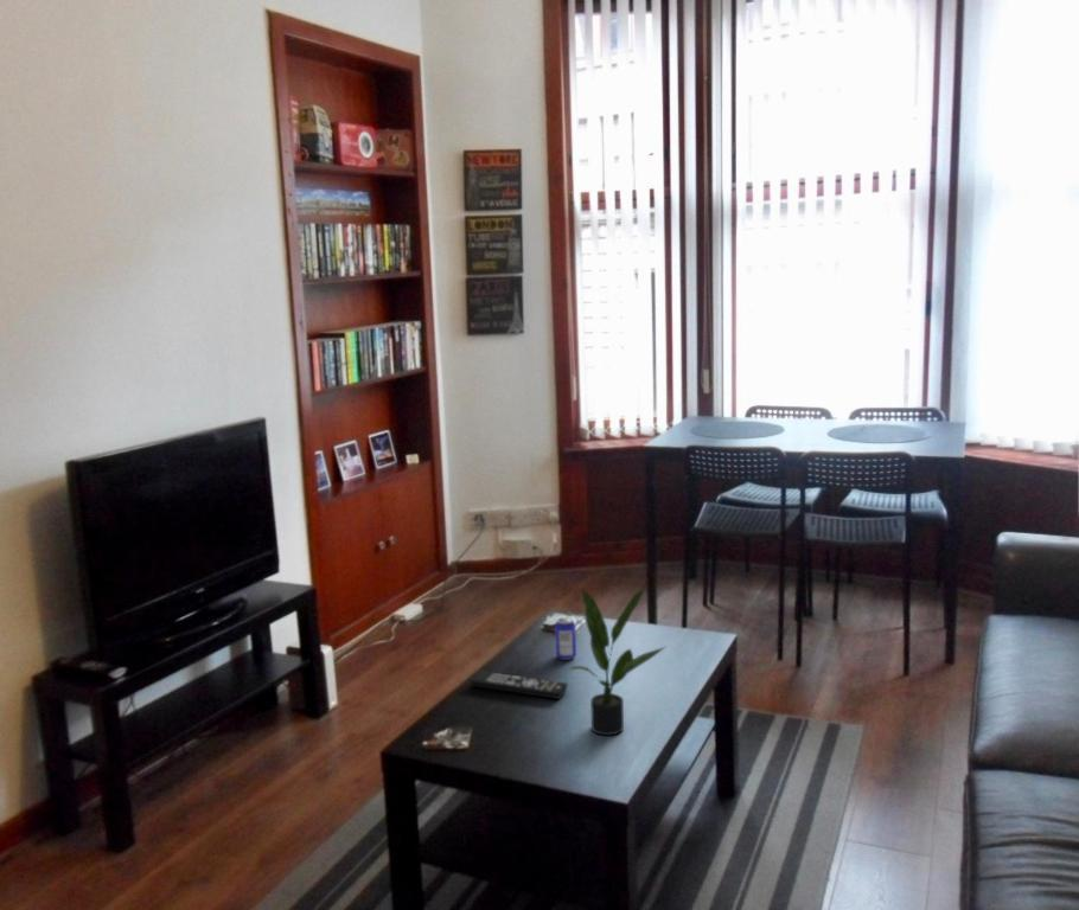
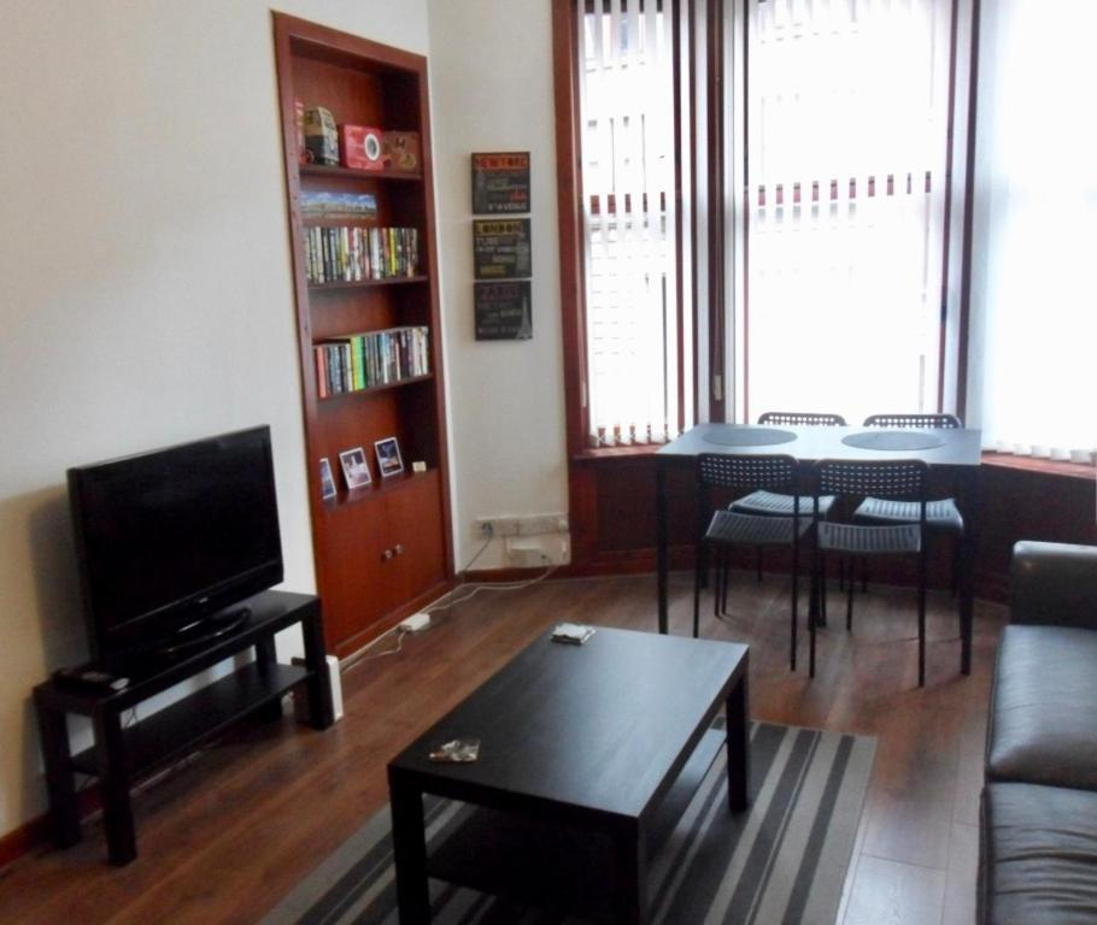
- potted plant (619, 656)
- remote control (518, 685)
- beer can (564, 635)
